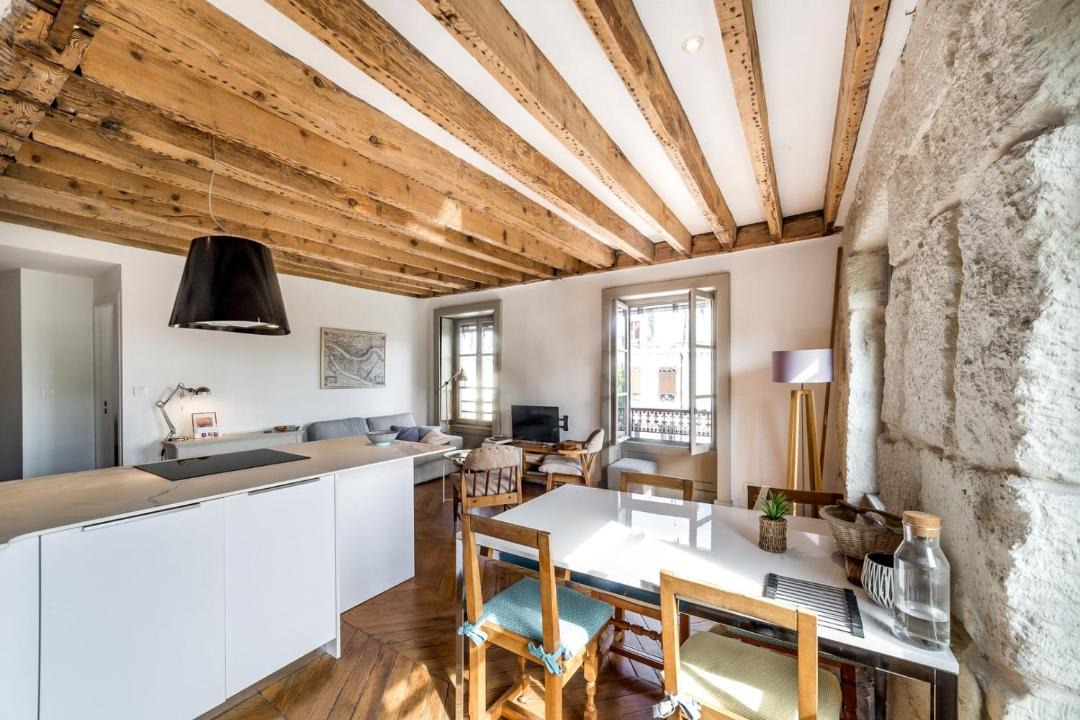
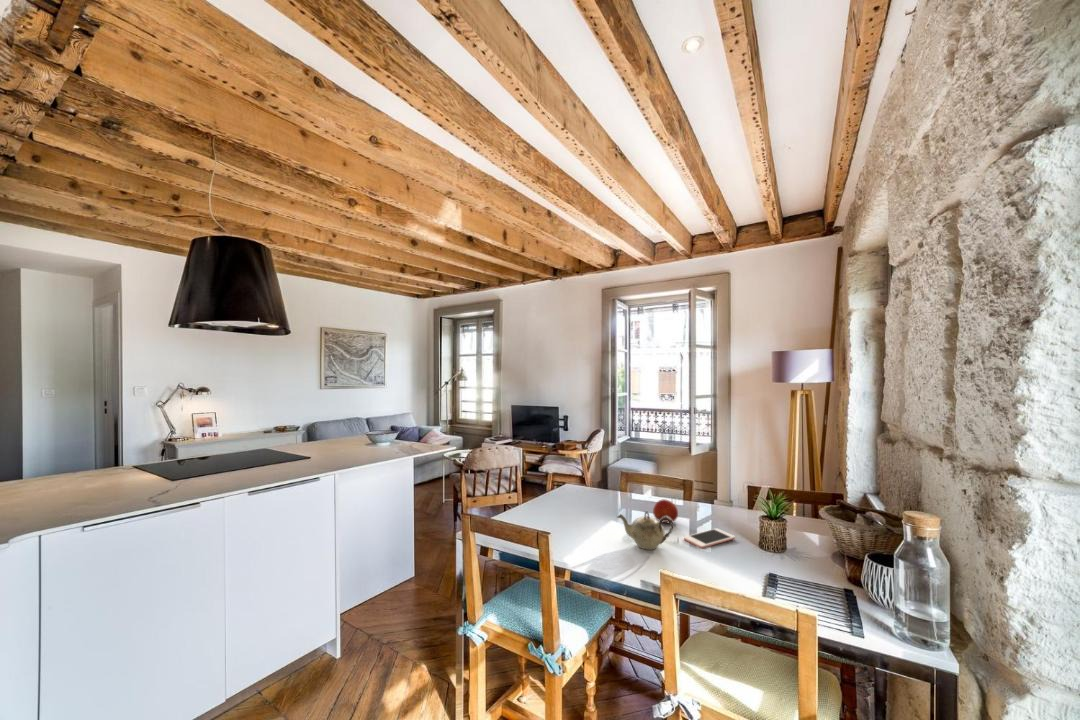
+ teapot (644, 528)
+ cell phone (709, 537)
+ fruit (665, 510)
